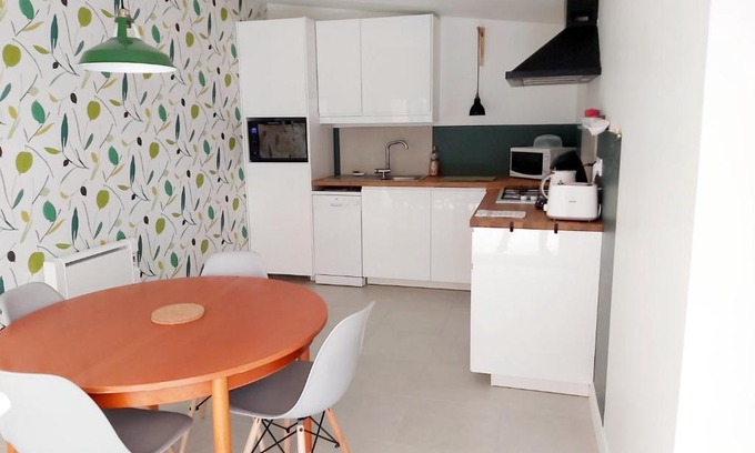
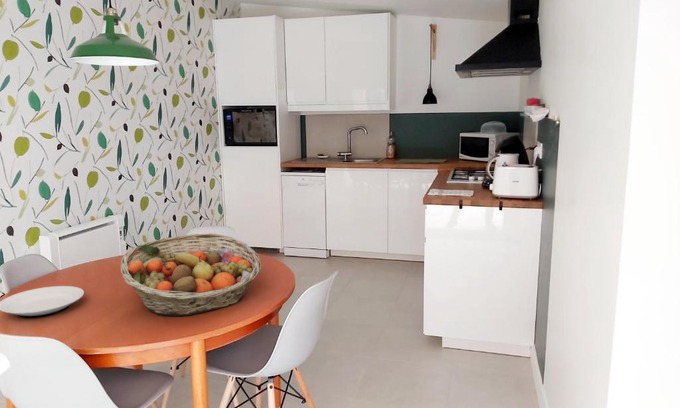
+ plate (42, 303)
+ fruit basket (193, 272)
